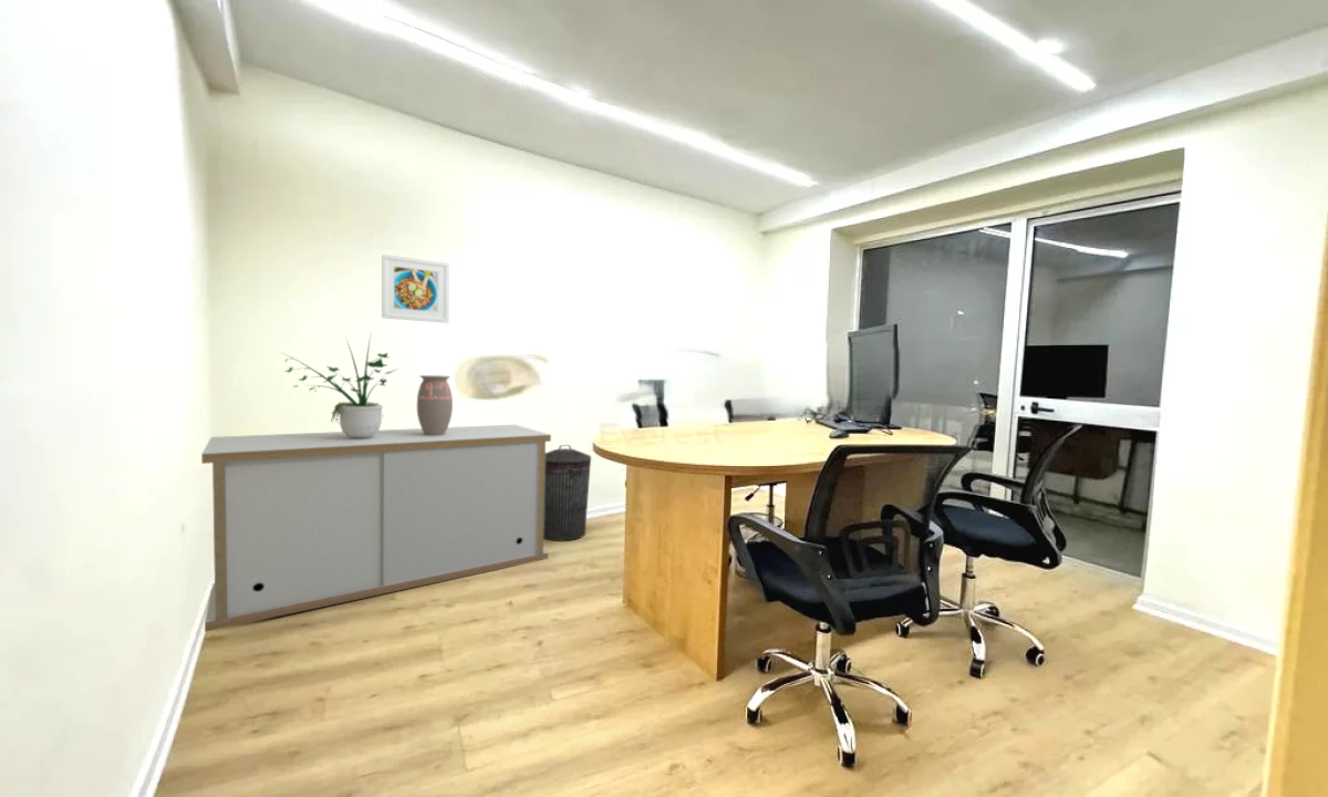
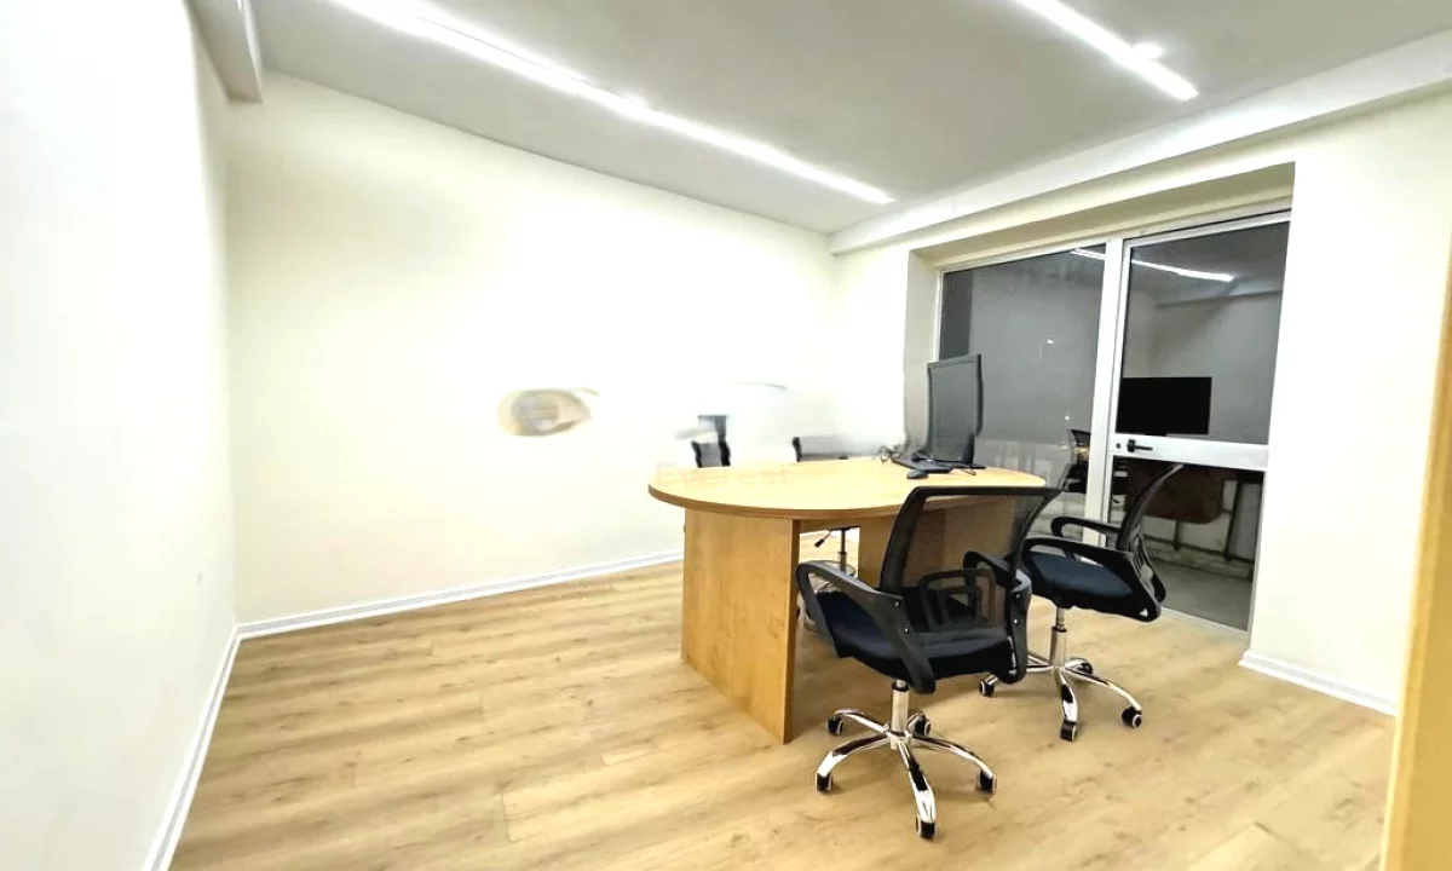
- decorative vase (434, 404)
- storage cabinet (395, 504)
- potted plant (343, 383)
- trash can (563, 489)
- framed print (416, 289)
